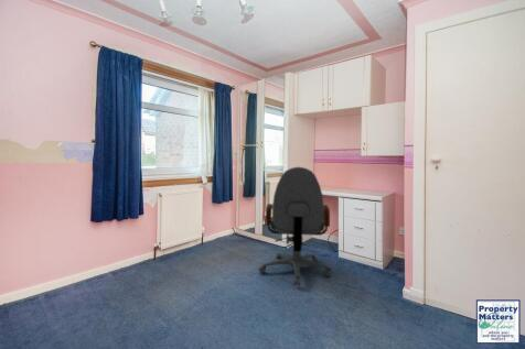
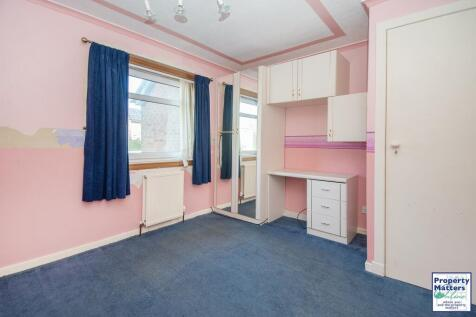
- office chair (296, 218)
